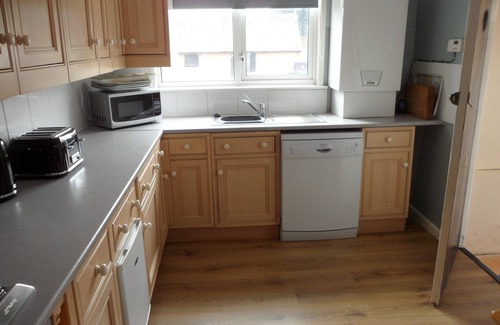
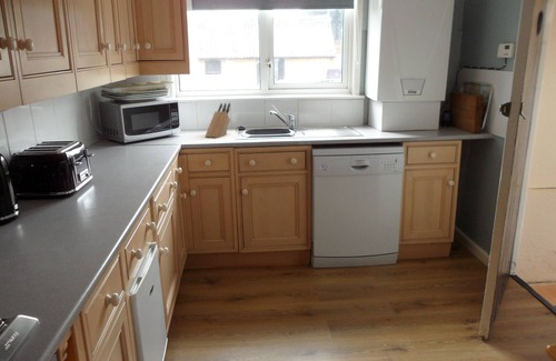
+ knife block (218, 119)
